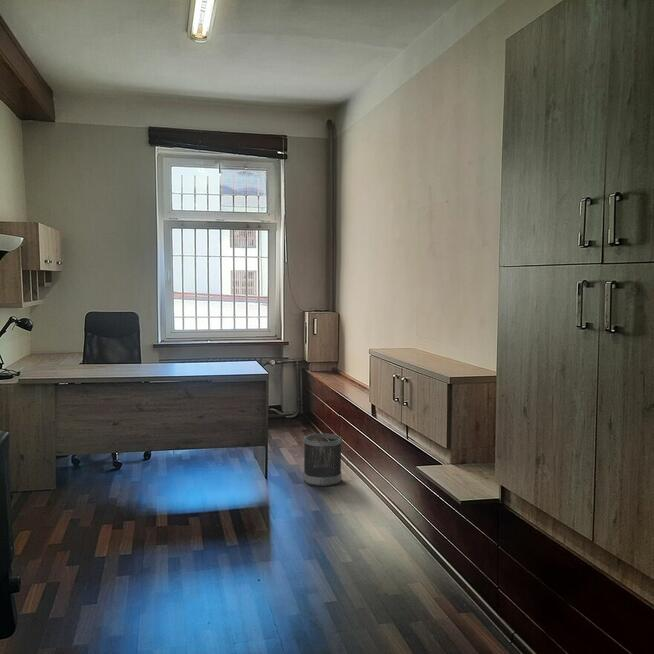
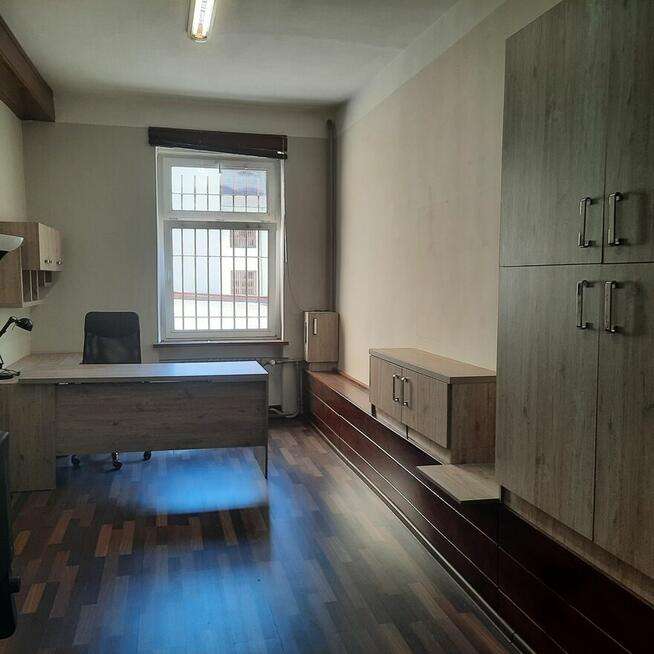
- wastebasket (322, 459)
